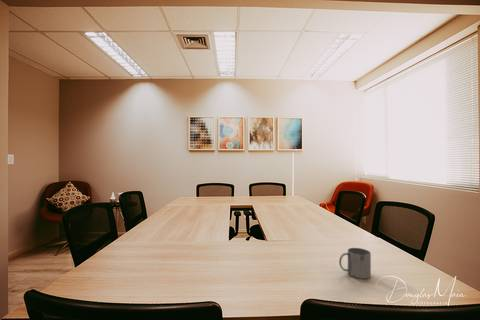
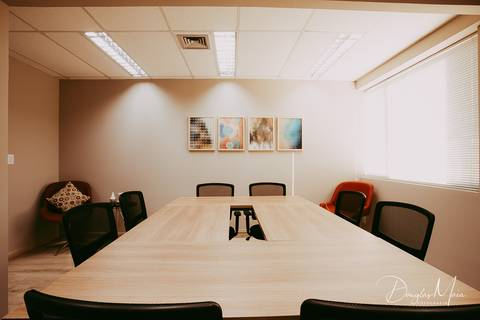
- mug (354, 262)
